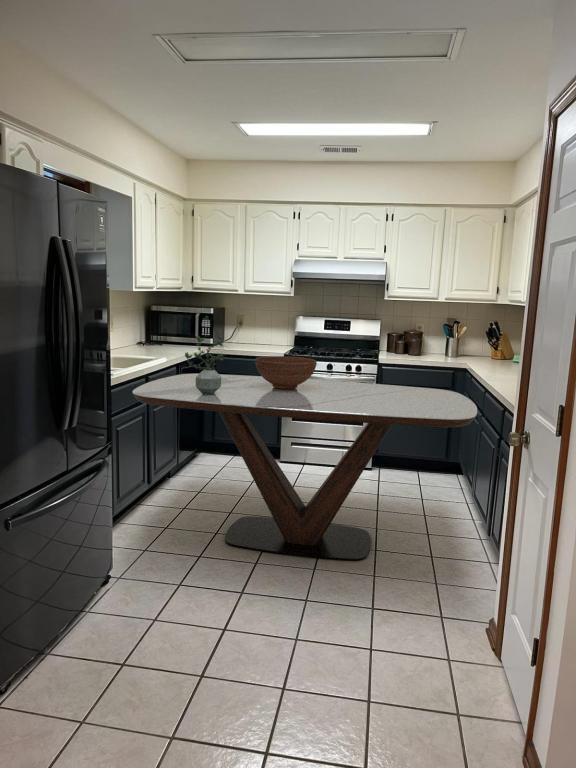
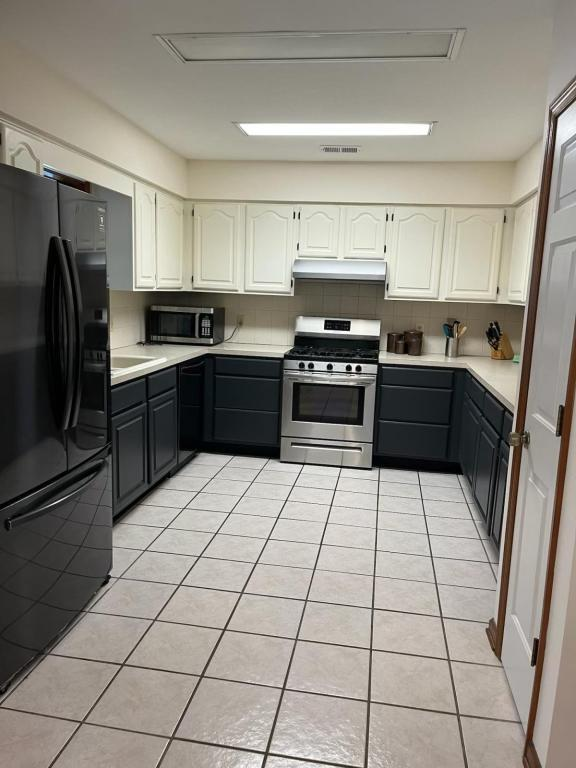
- potted plant (205, 363)
- fruit bowl (285, 373)
- dining table (286, 477)
